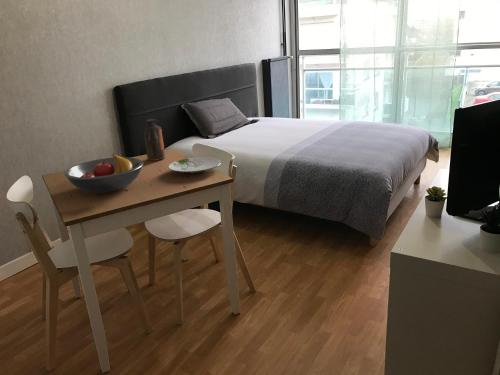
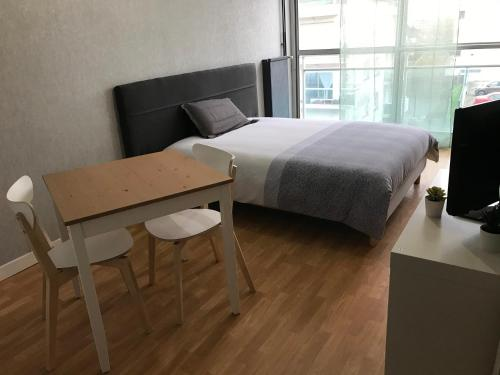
- fruit bowl (106, 174)
- bottle (153, 139)
- plate (195, 167)
